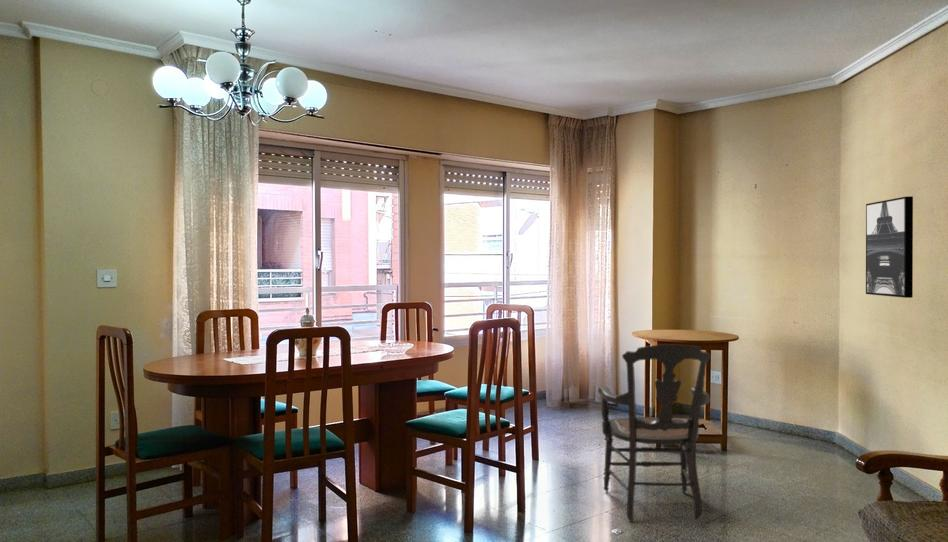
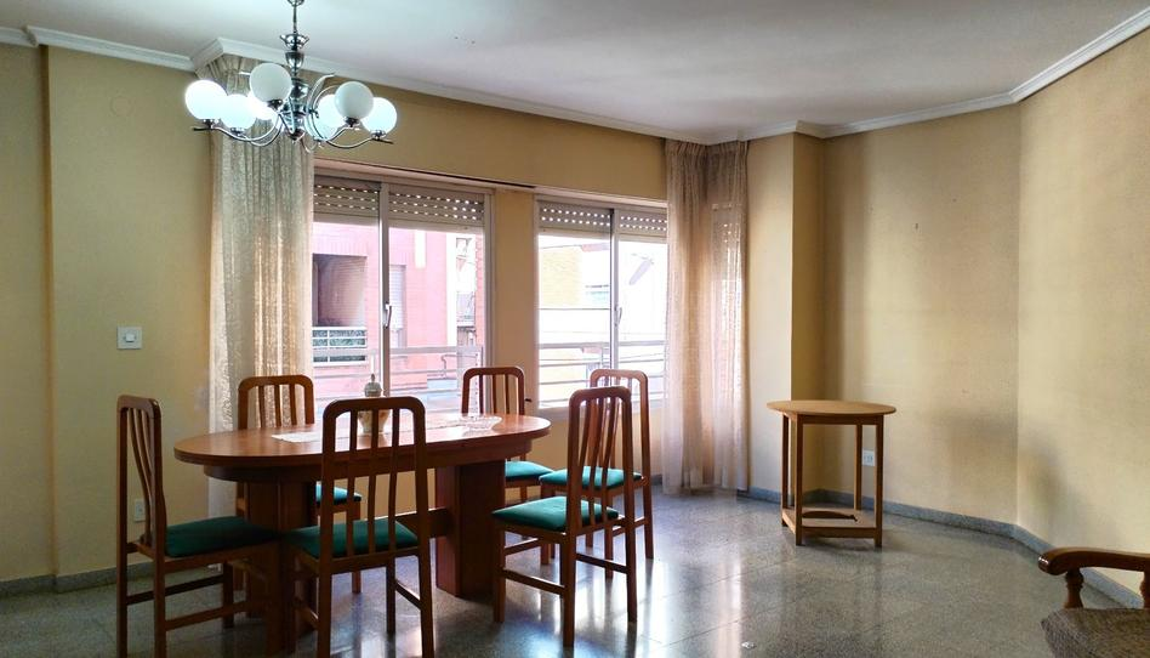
- armchair (655, 423)
- wall art (887, 248)
